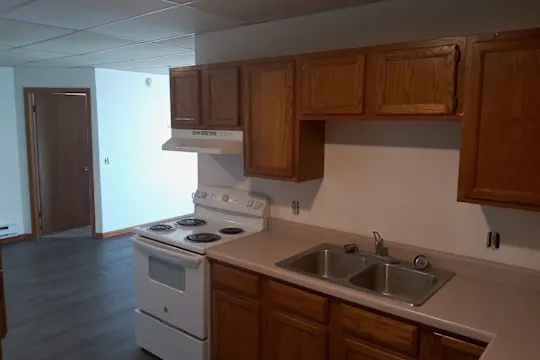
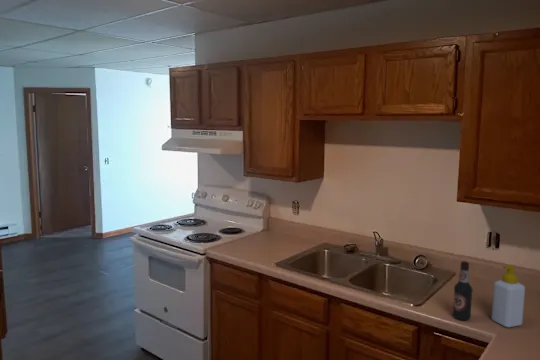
+ bottle (463, 290)
+ soap bottle (508, 294)
